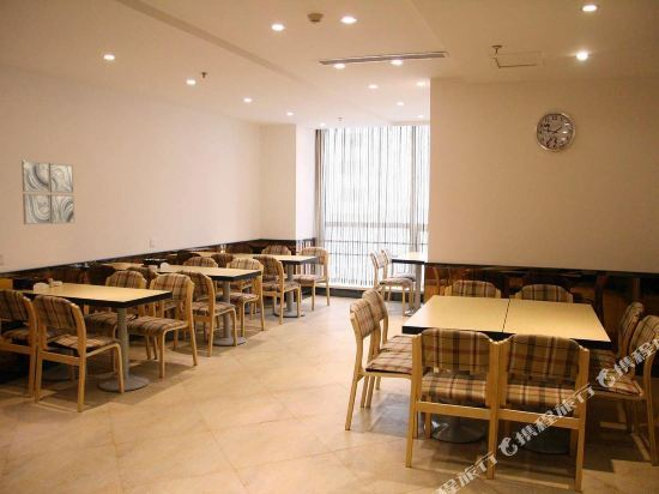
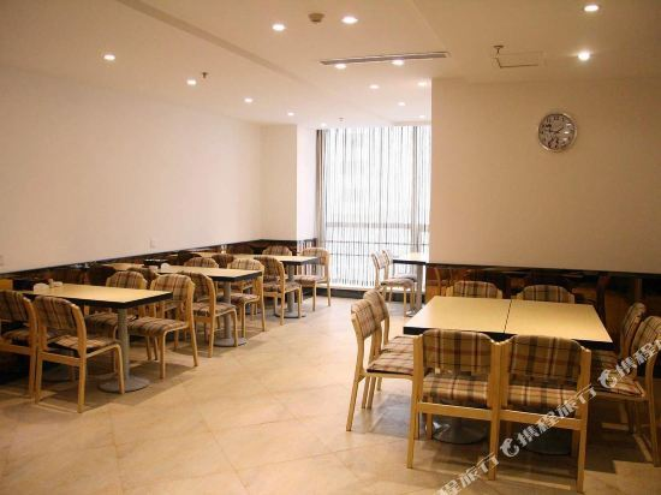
- wall art (49, 192)
